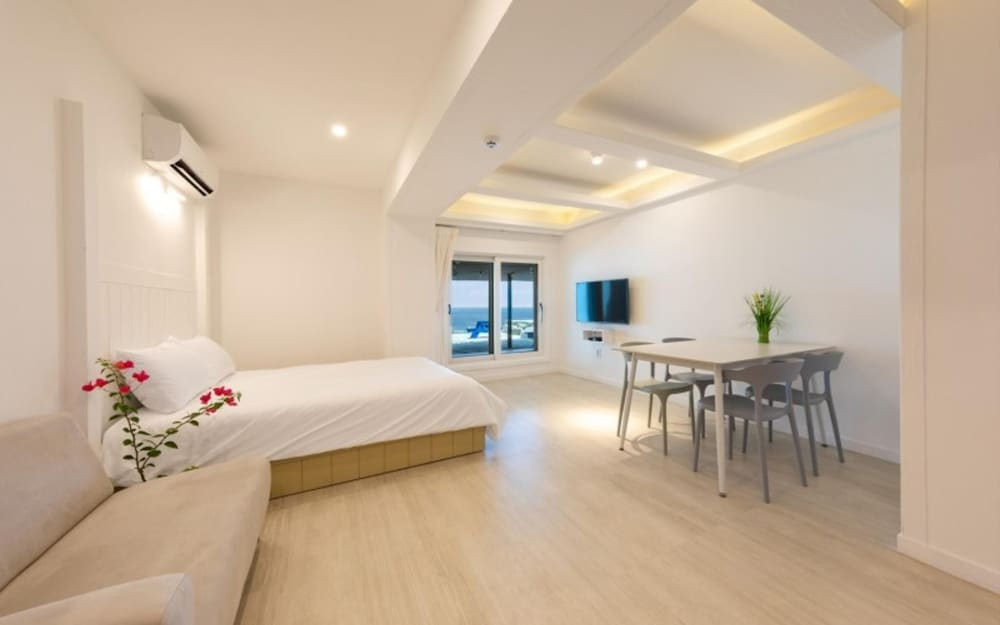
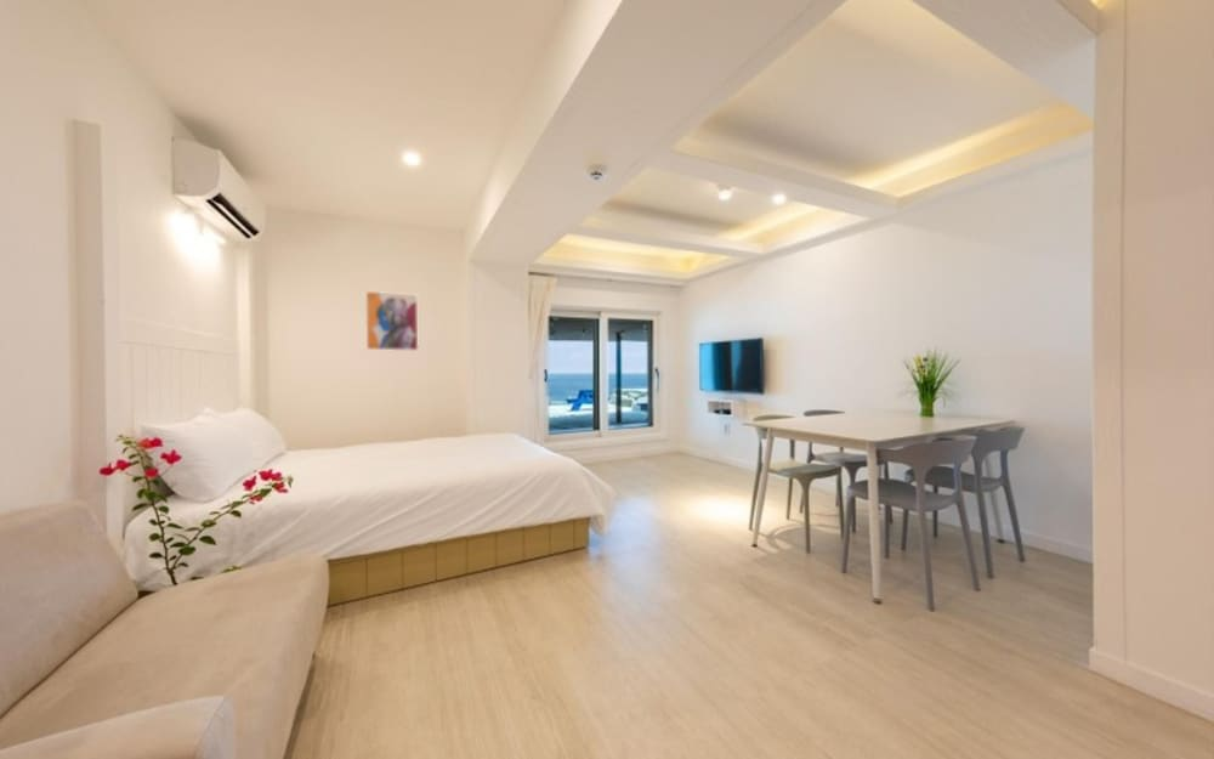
+ wall art (392, 321)
